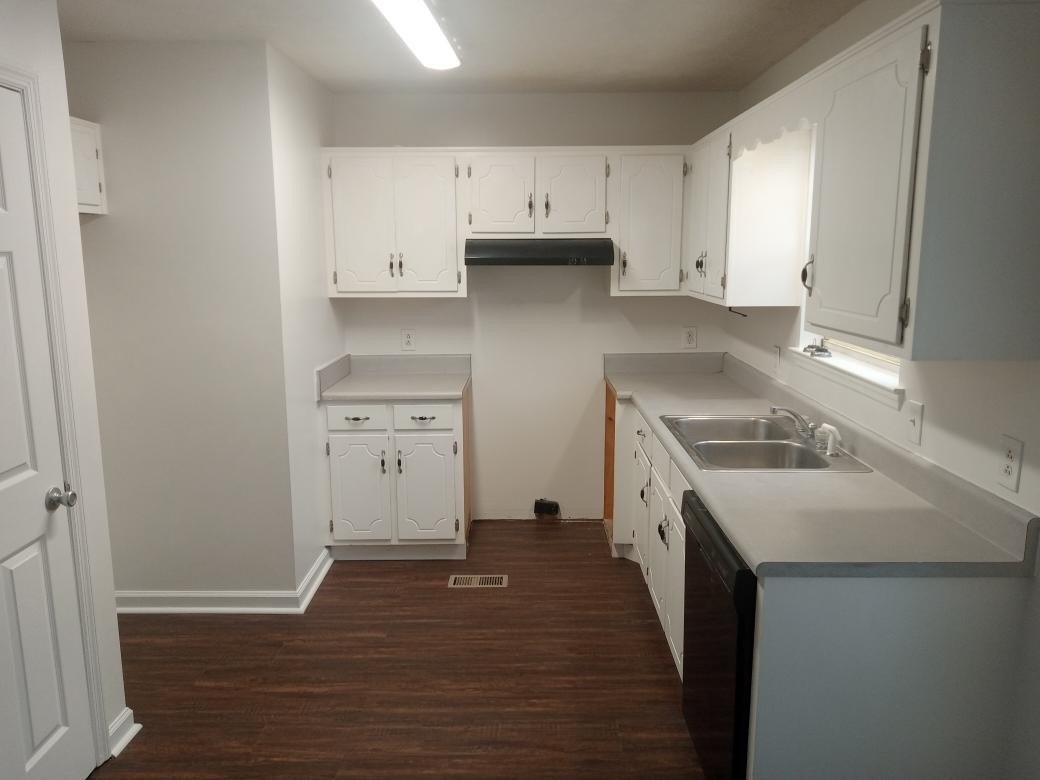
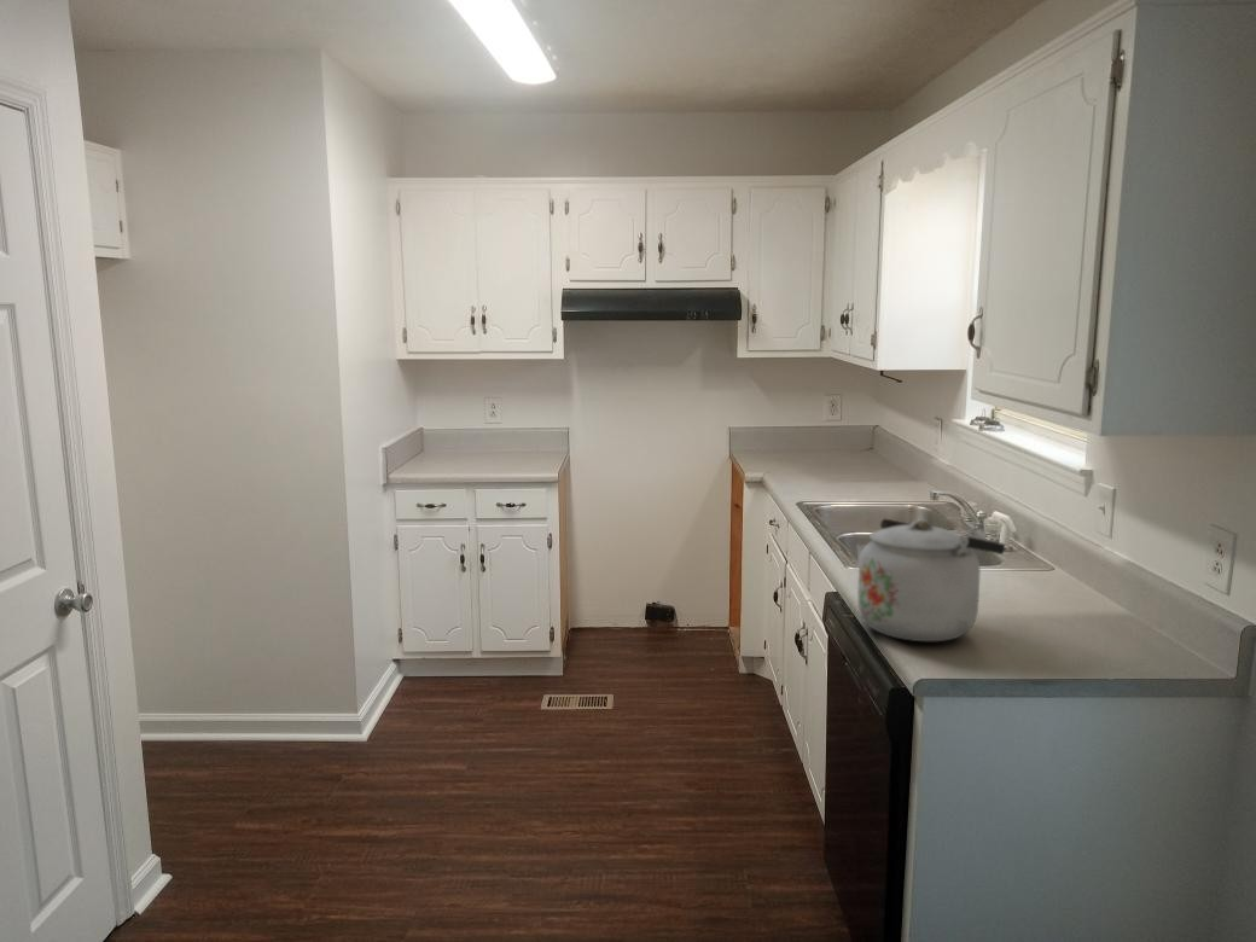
+ kettle (911, 572)
